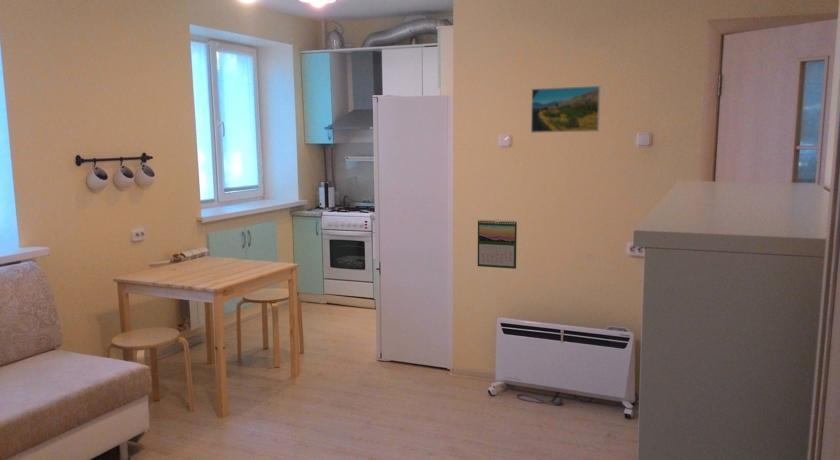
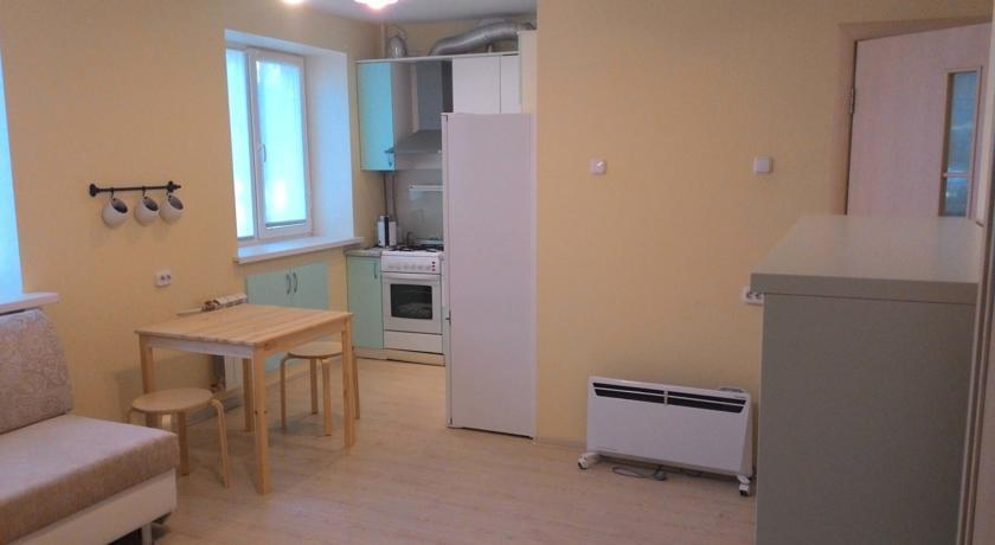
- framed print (564, 109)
- calendar (496, 243)
